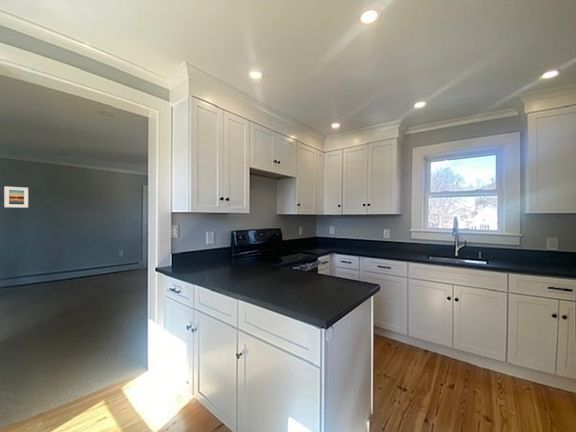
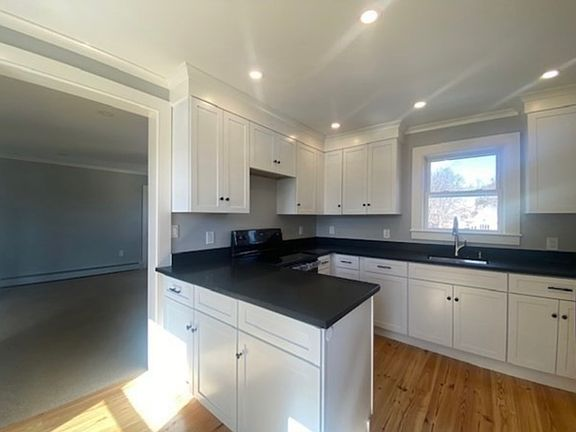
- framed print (16, 197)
